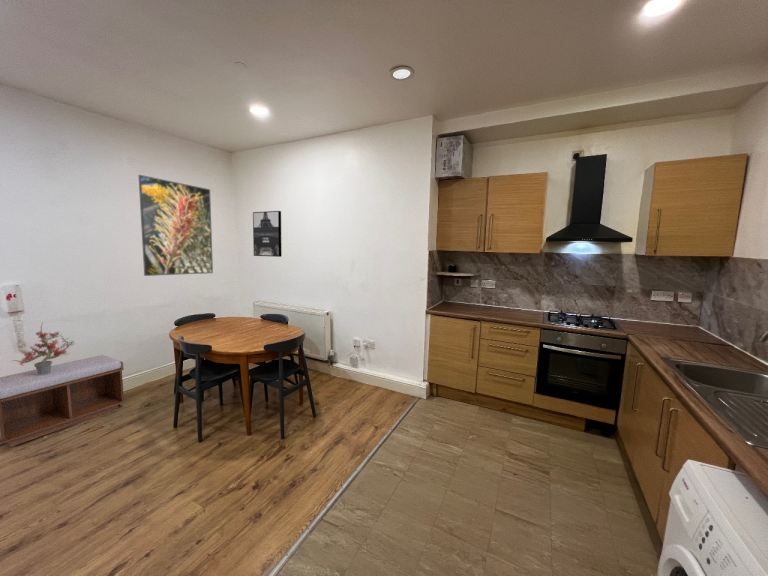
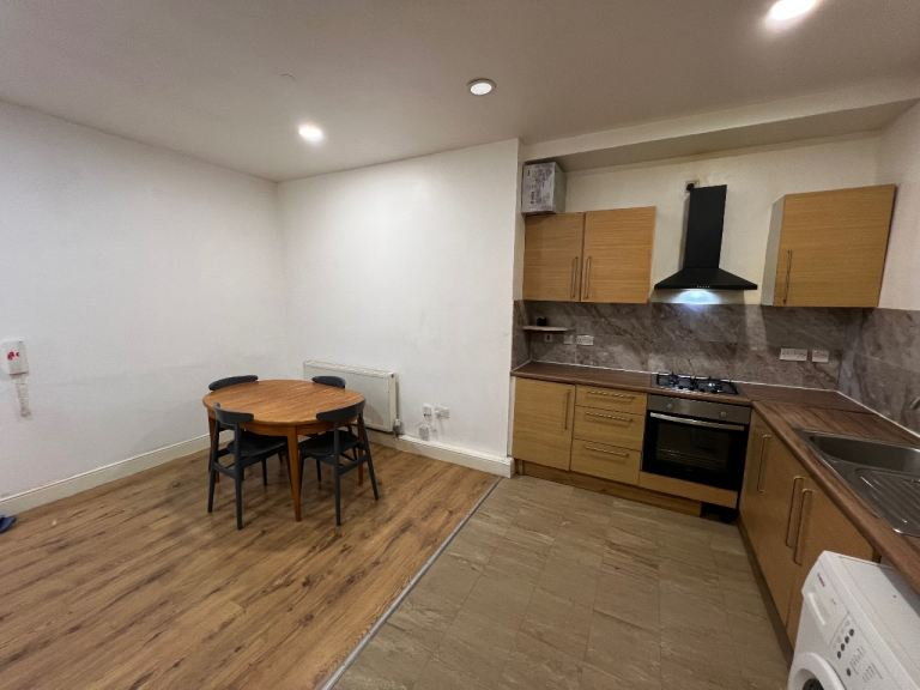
- potted plant (43, 347)
- wall art (266, 234)
- bench (60, 394)
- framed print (179, 229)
